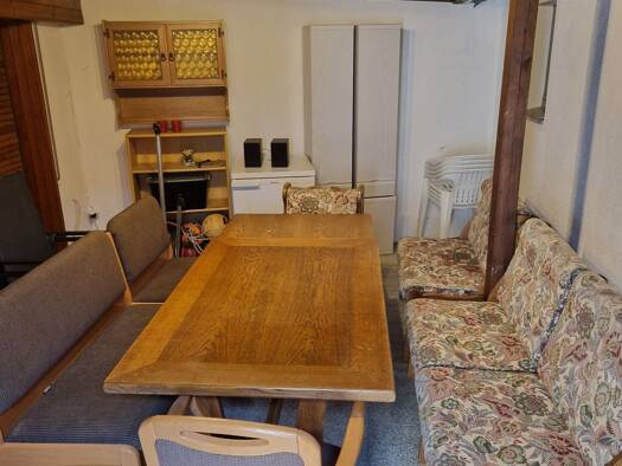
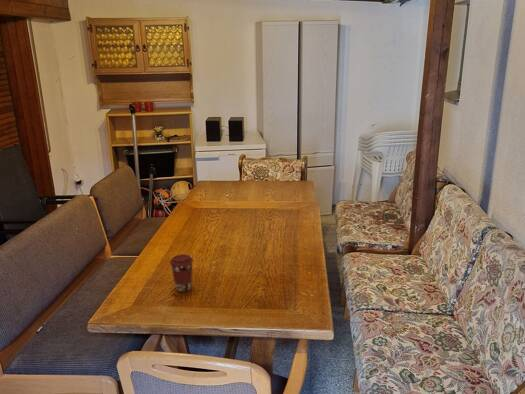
+ coffee cup (182, 273)
